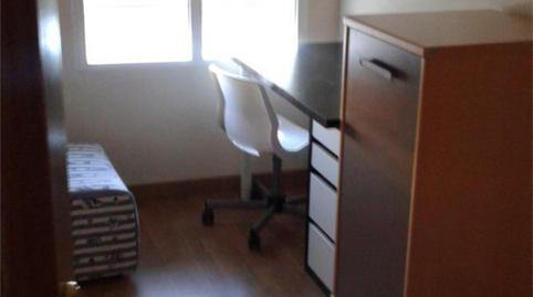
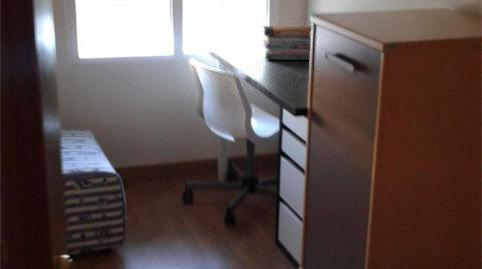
+ book stack (291, 42)
